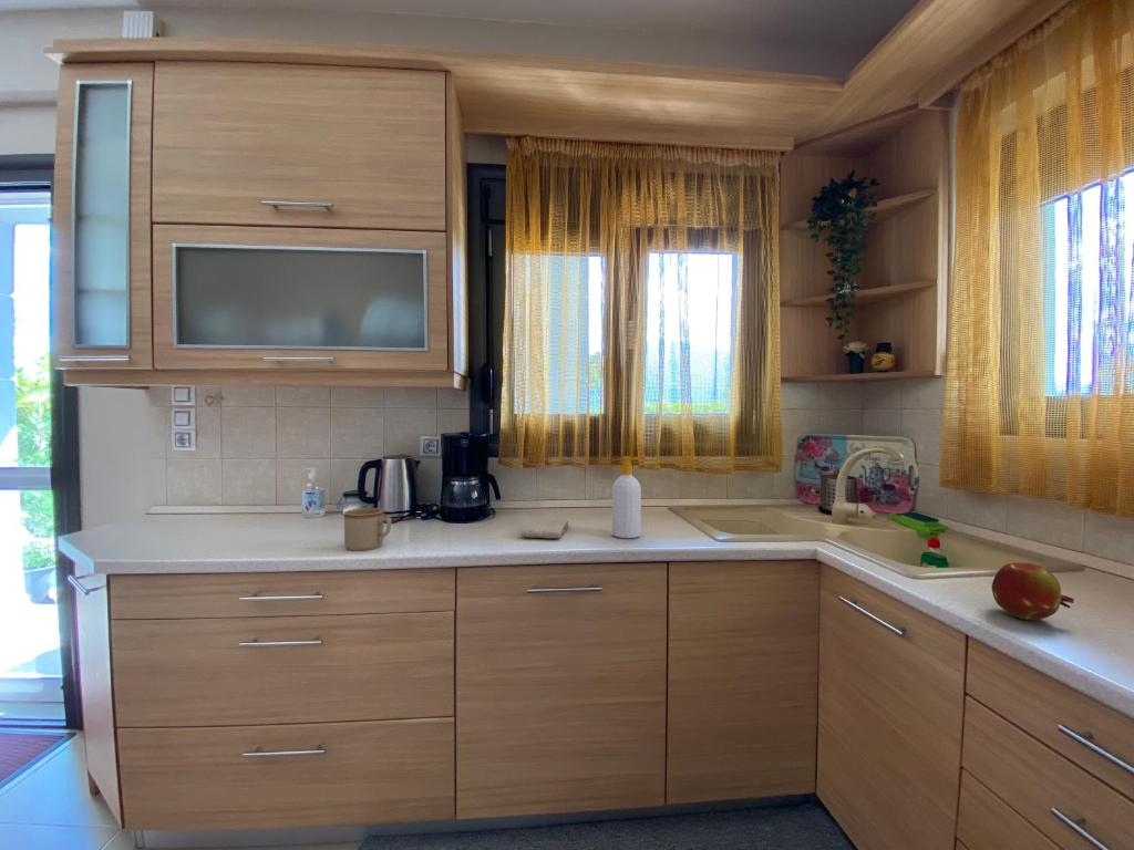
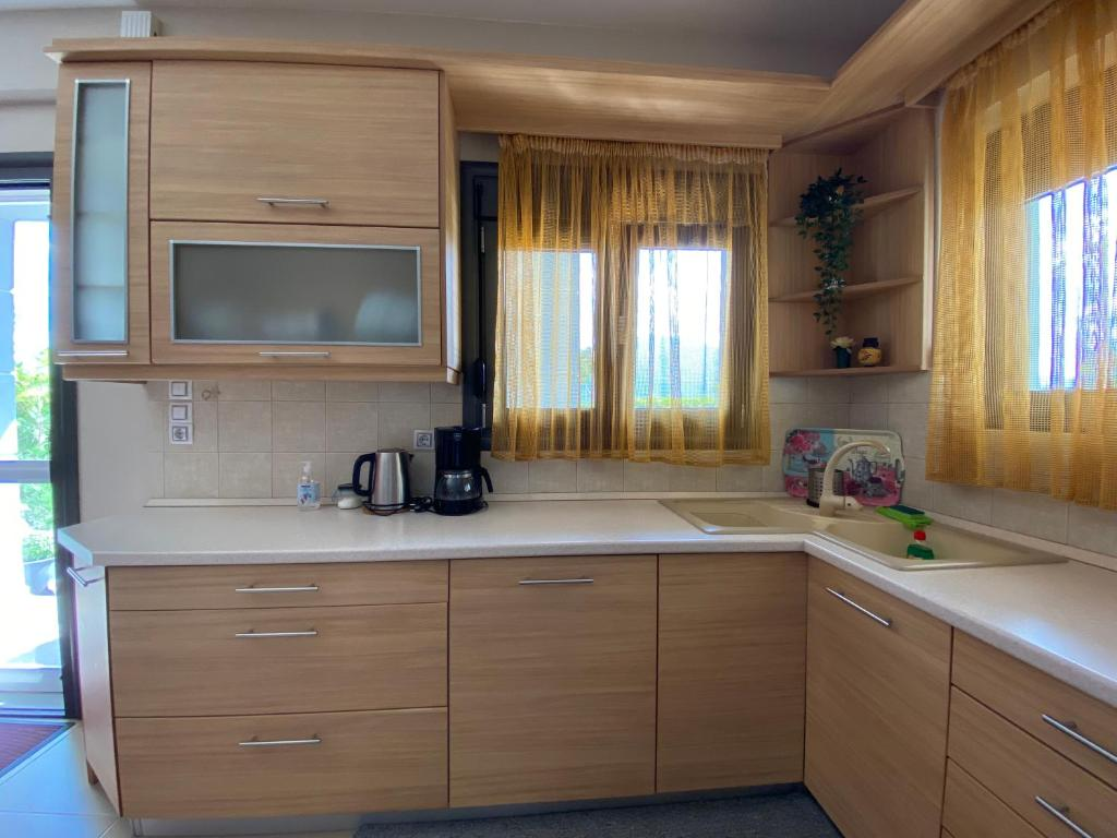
- soap bottle (627, 496)
- fruit (1031, 591)
- mug (369, 529)
- washcloth (546, 527)
